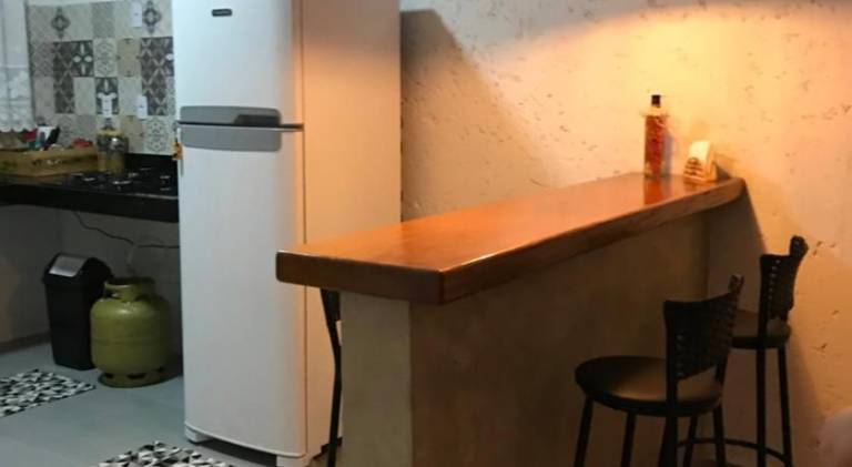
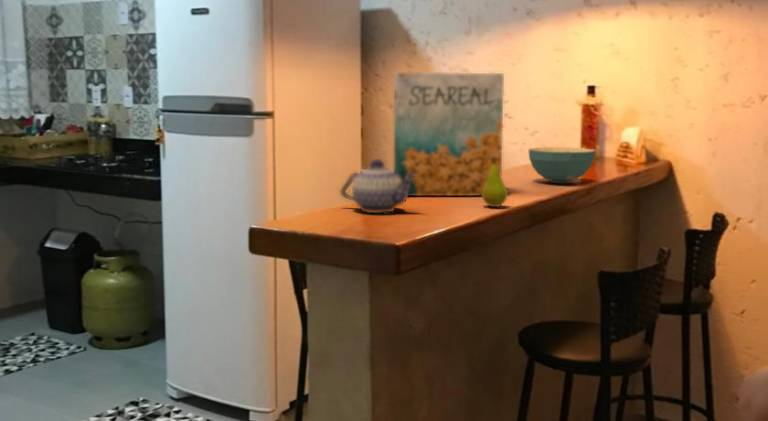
+ cereal bowl (561, 166)
+ teapot (378, 185)
+ fruit (495, 181)
+ cereal box (447, 133)
